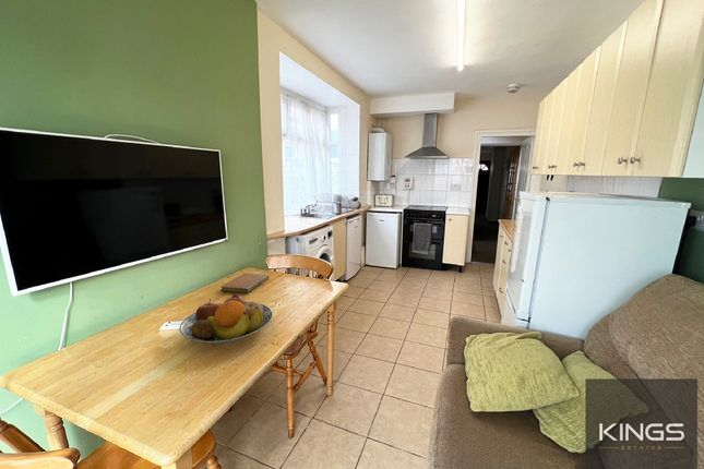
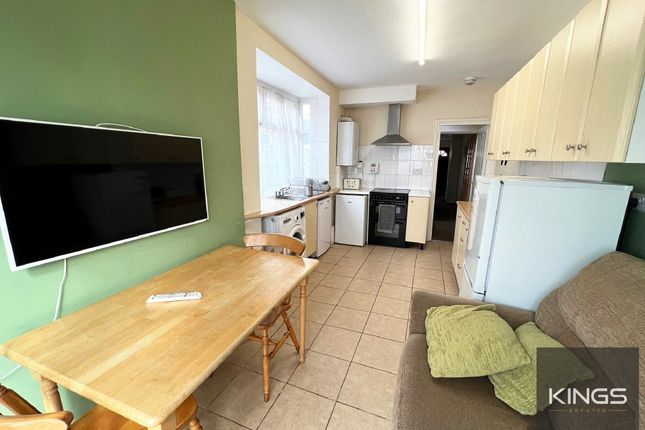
- notebook (246, 282)
- fruit bowl (228, 315)
